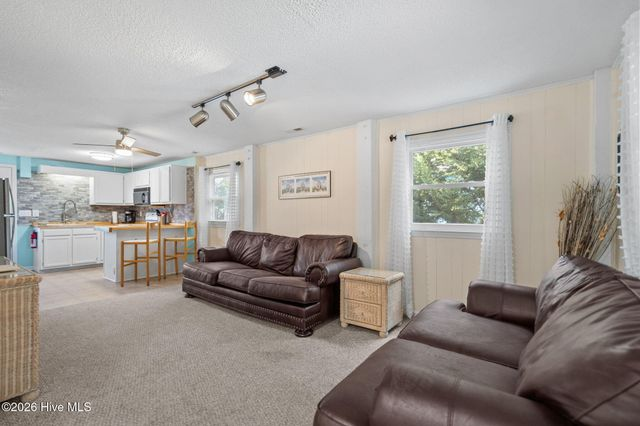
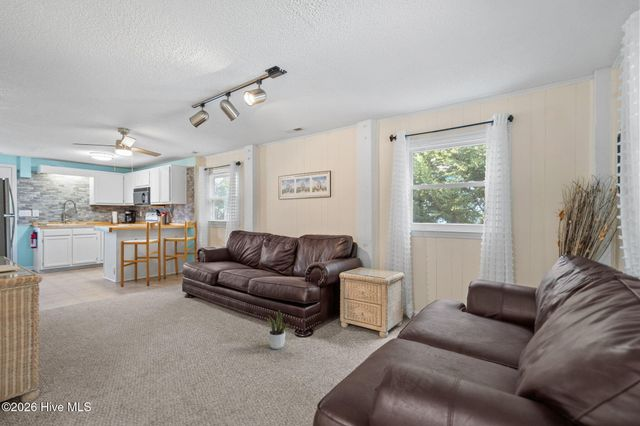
+ potted plant (276, 327)
